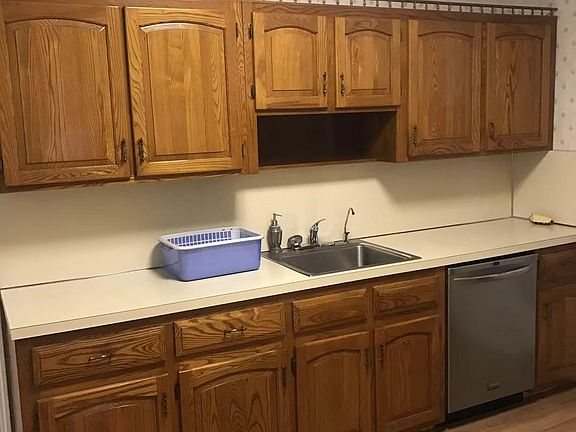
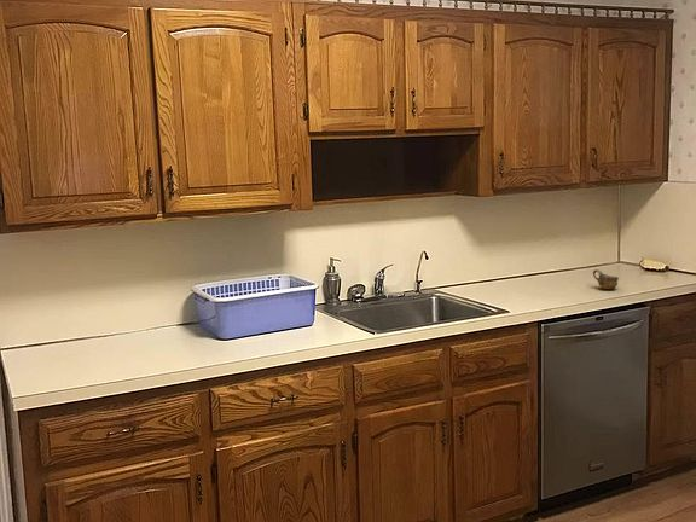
+ cup (607, 279)
